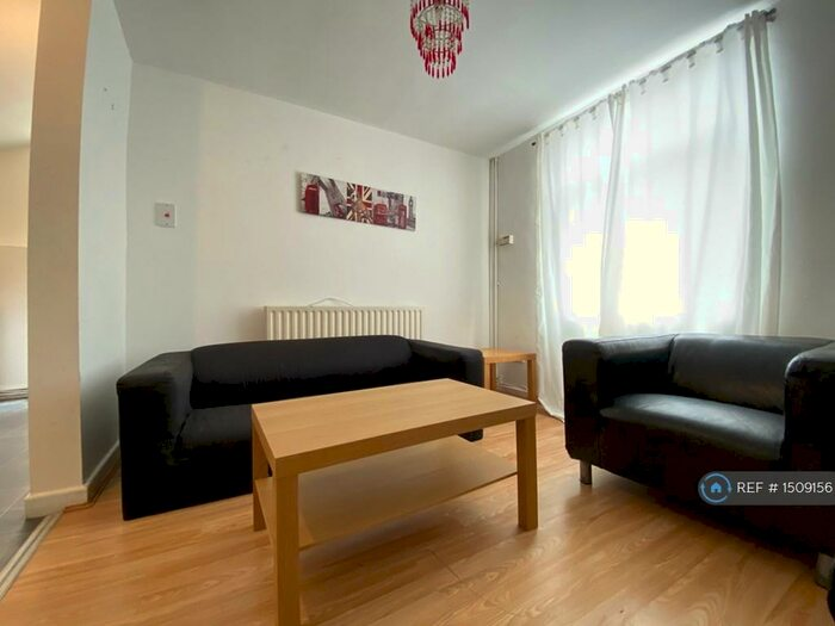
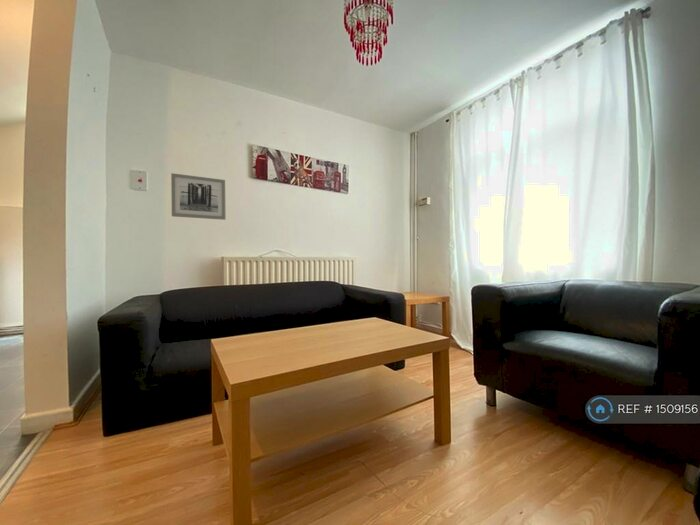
+ wall art (199, 197)
